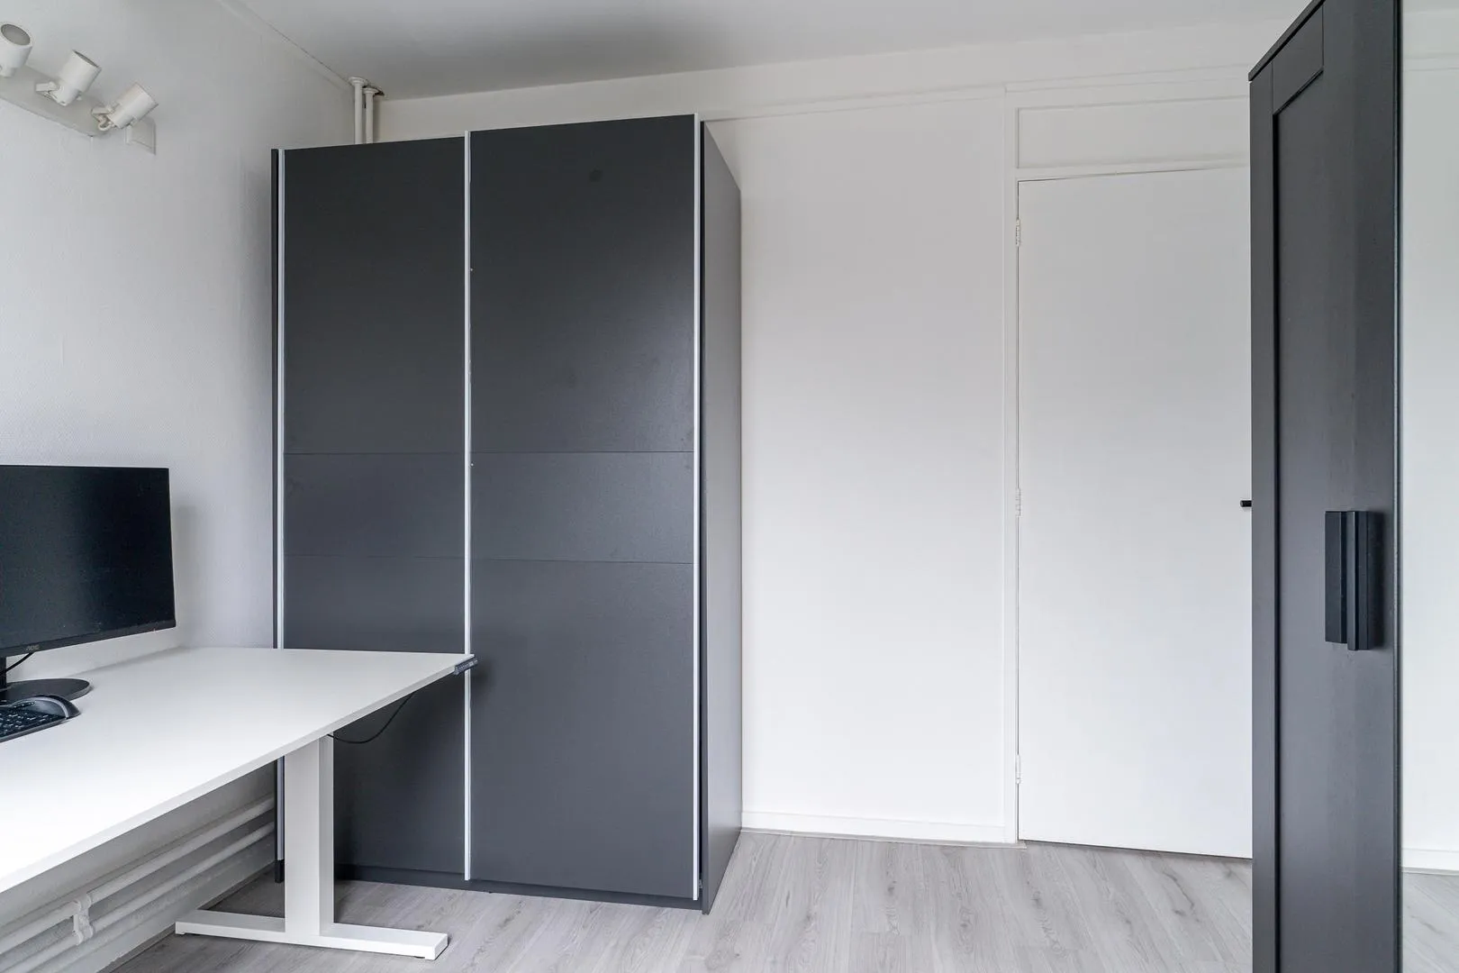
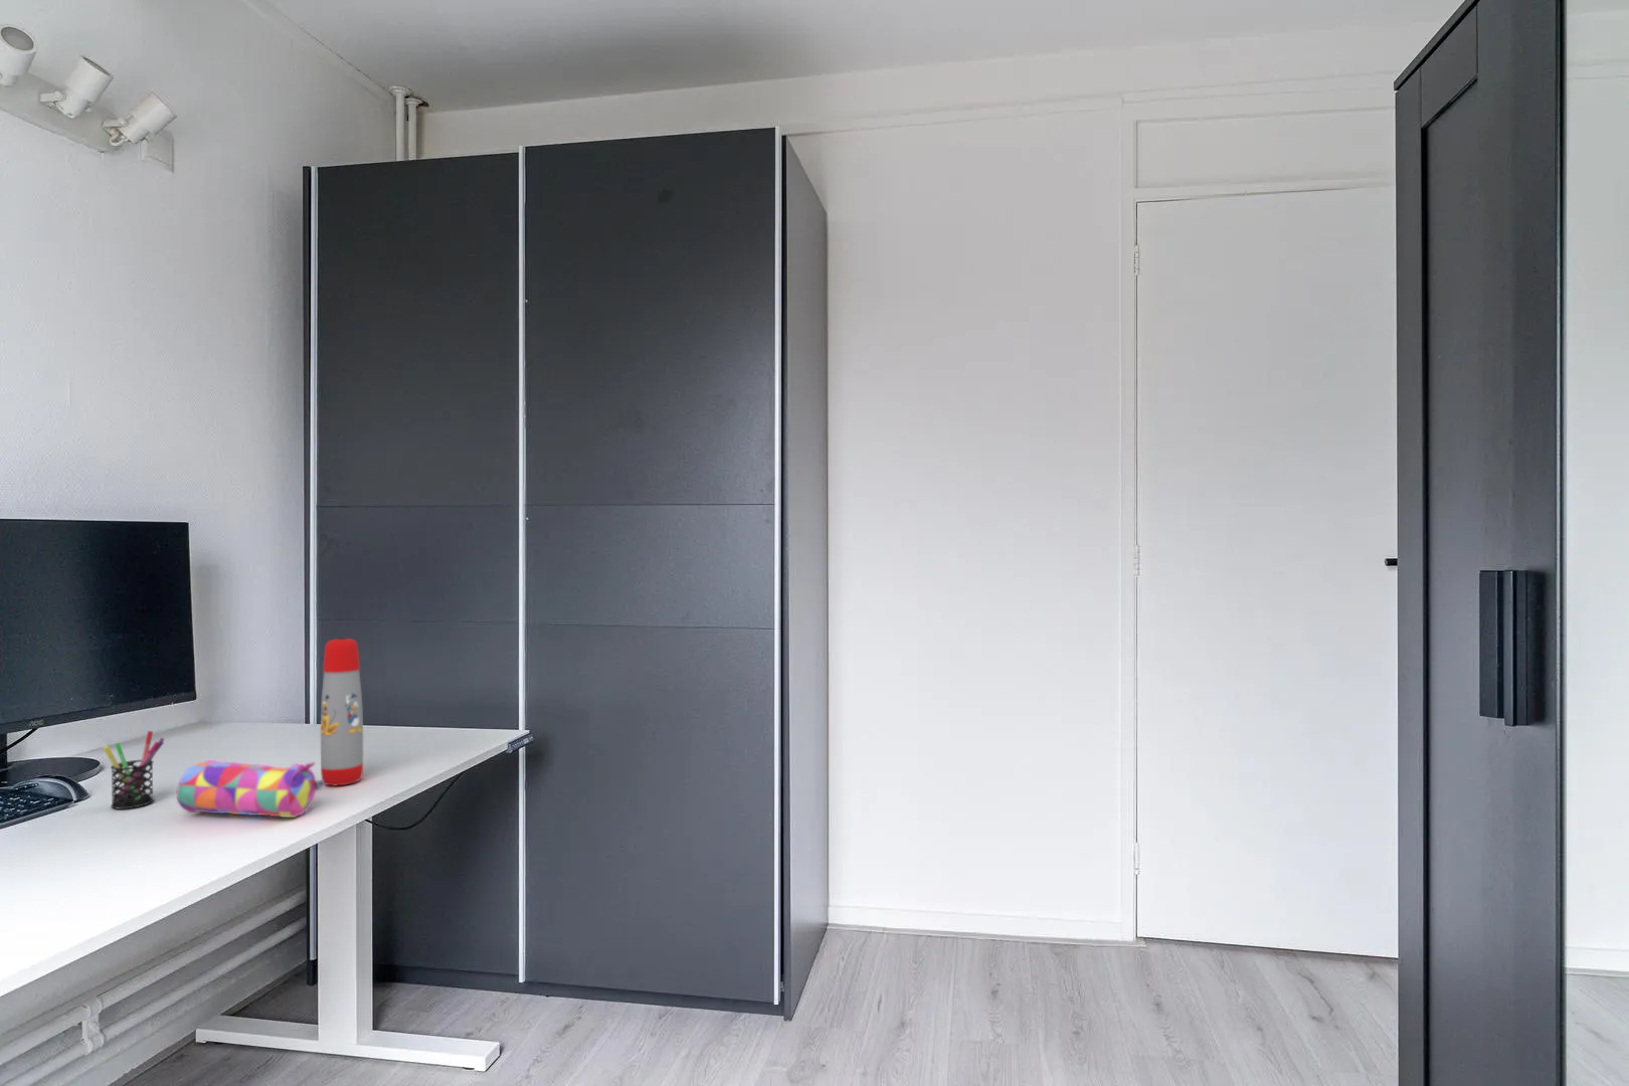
+ water bottle (342, 710)
+ pencil case (251, 788)
+ pen holder (132, 768)
